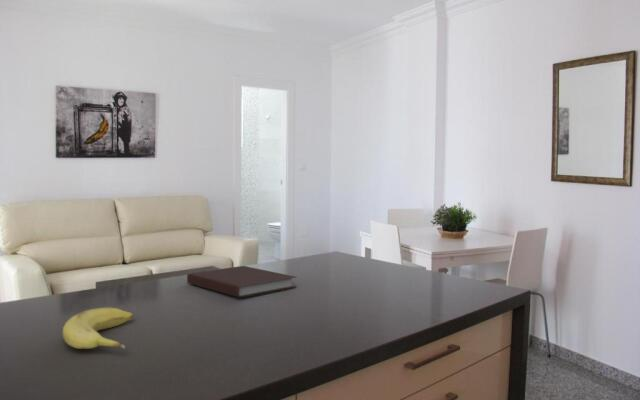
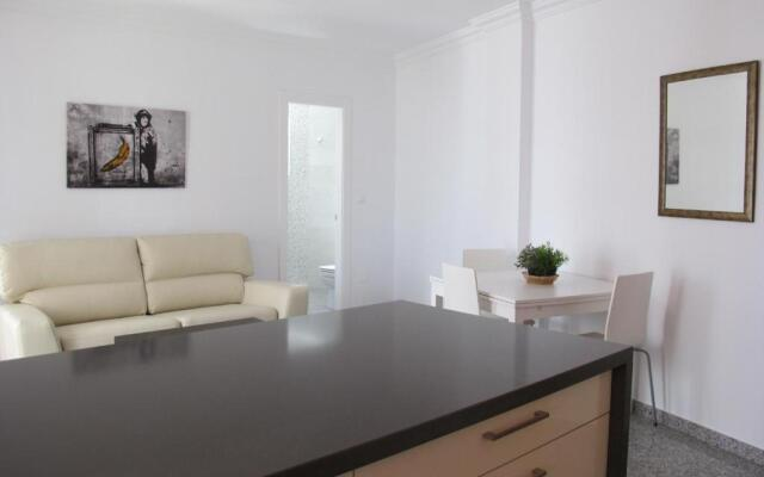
- fruit (114, 325)
- notebook (241, 280)
